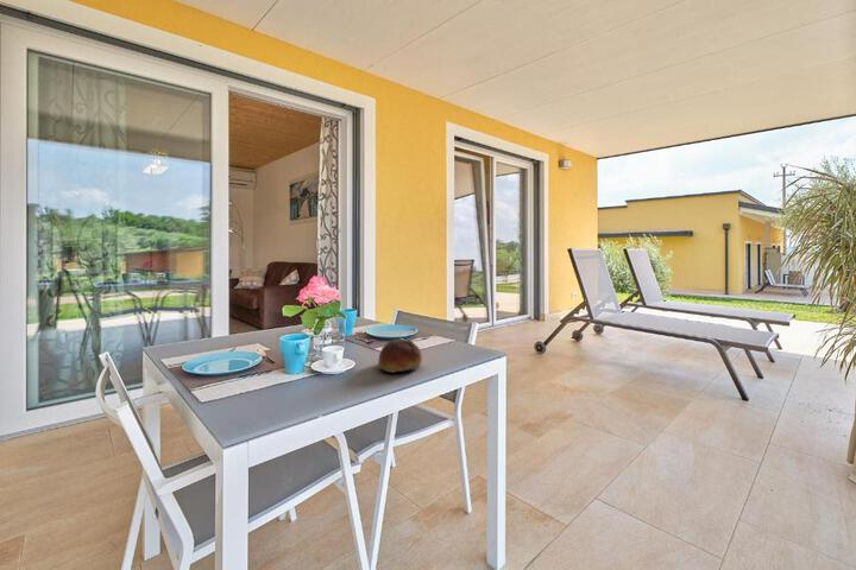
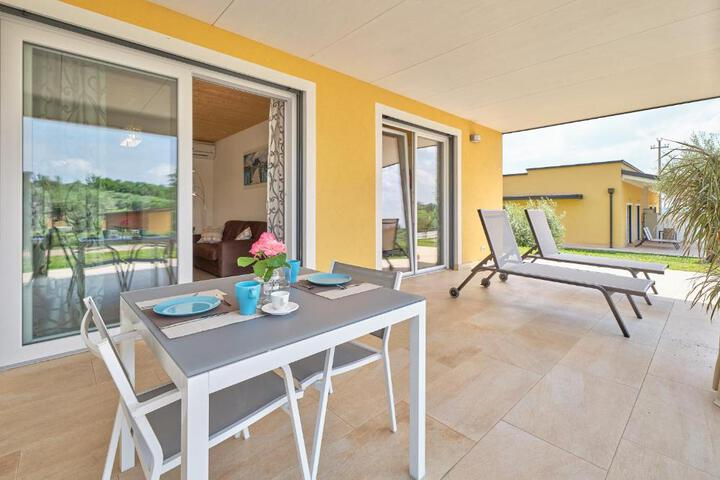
- bread roll (397, 353)
